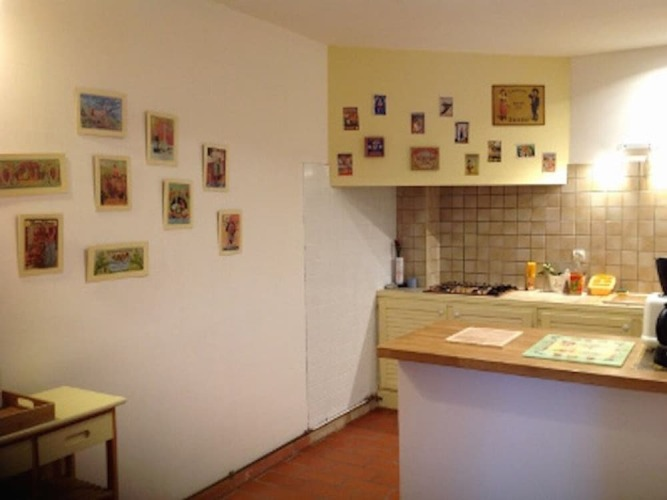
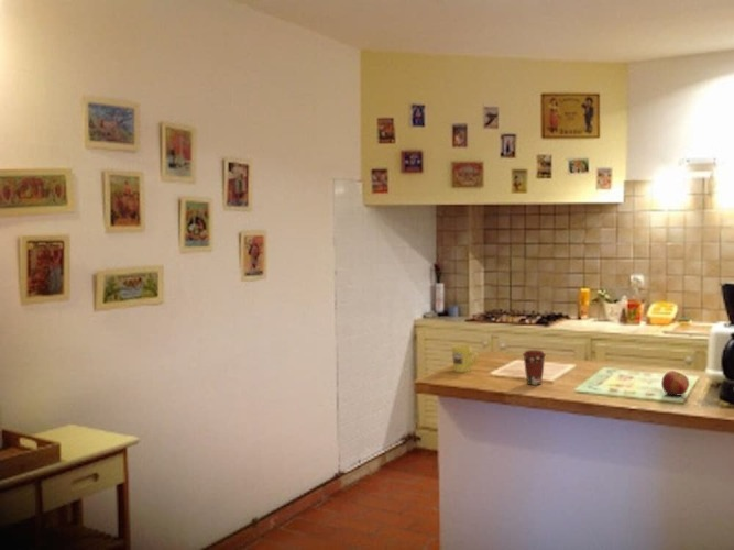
+ coffee cup (534, 367)
+ mug (465, 359)
+ apple (675, 383)
